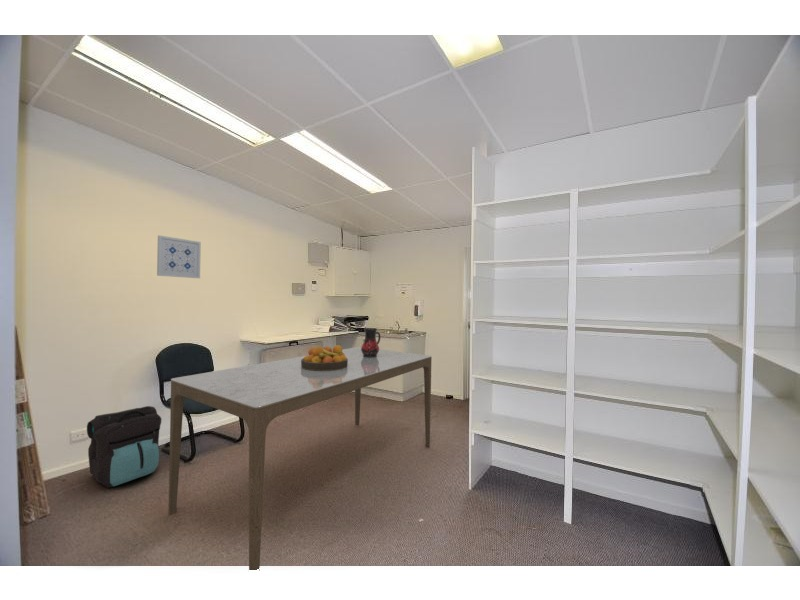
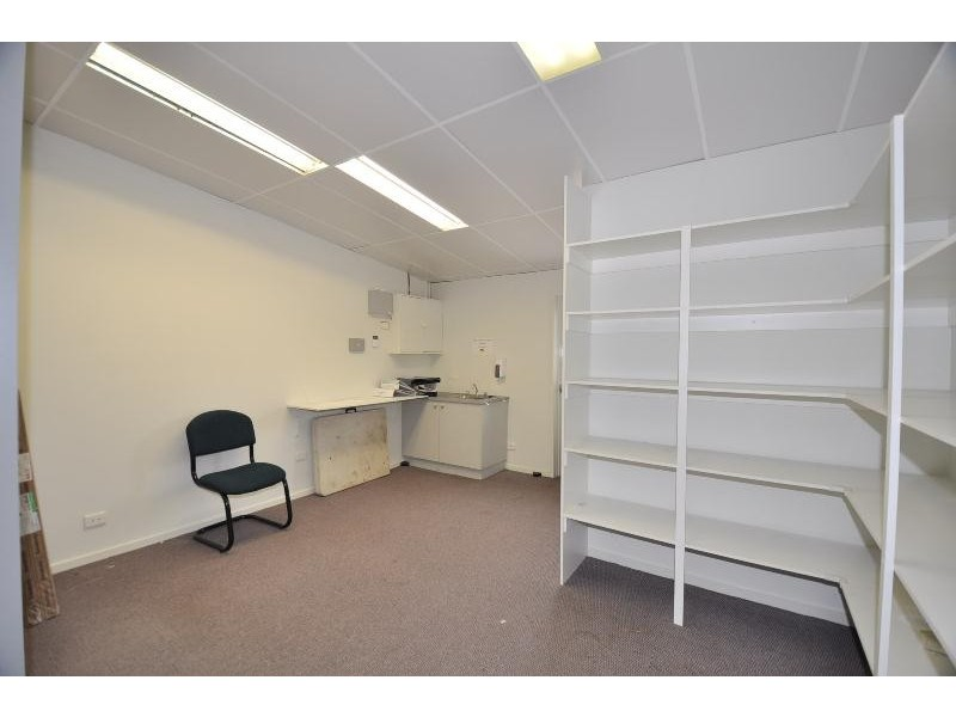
- wall art (179, 258)
- backpack (125, 441)
- pitcher (372, 342)
- dining table (320, 401)
- fruit bowl (325, 355)
